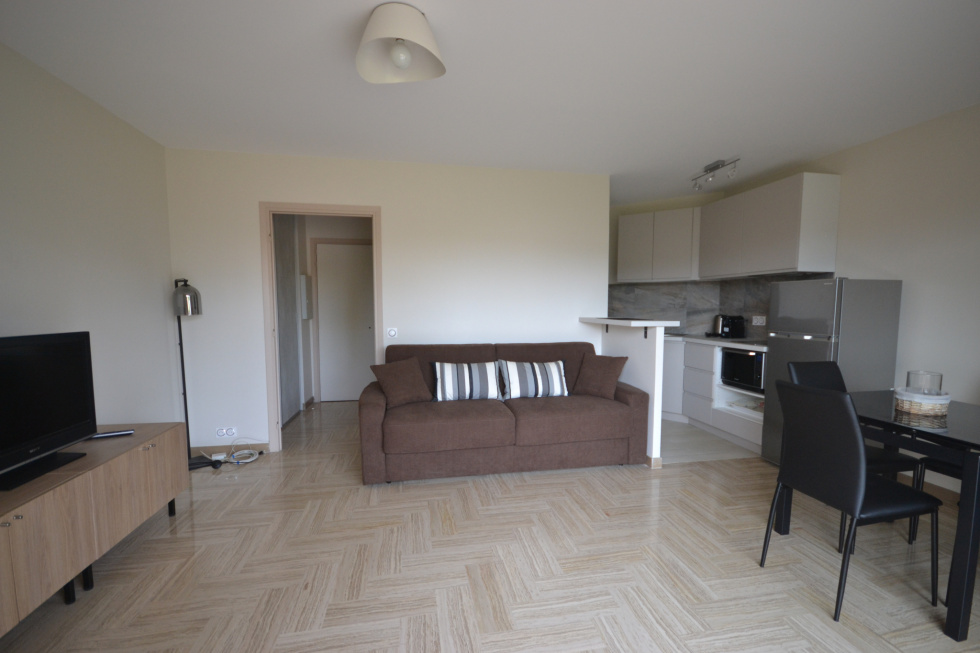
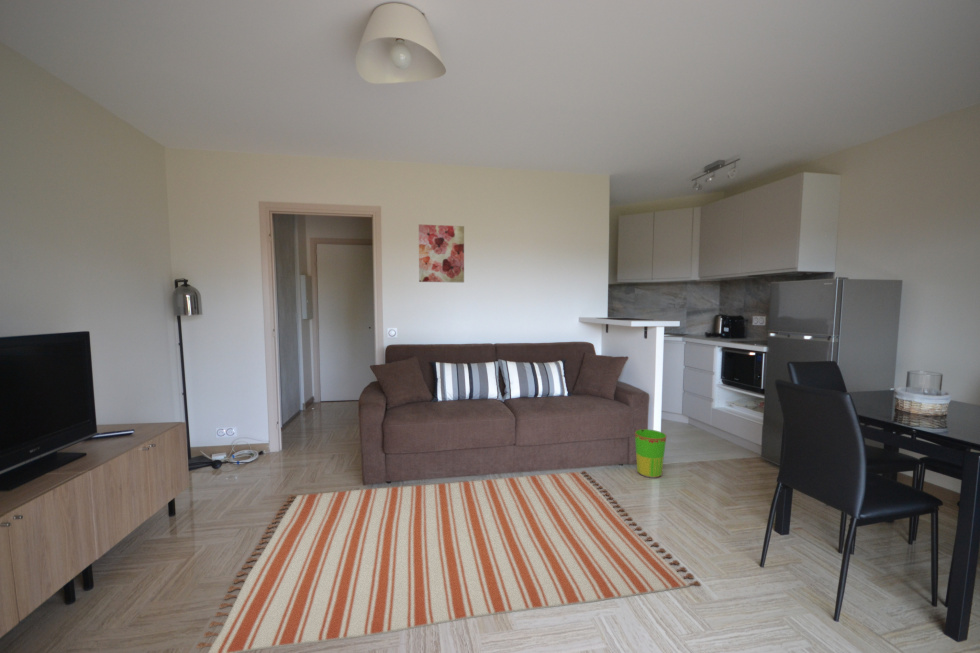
+ rug (457, 532)
+ wall art (441, 253)
+ waste bin (649, 453)
